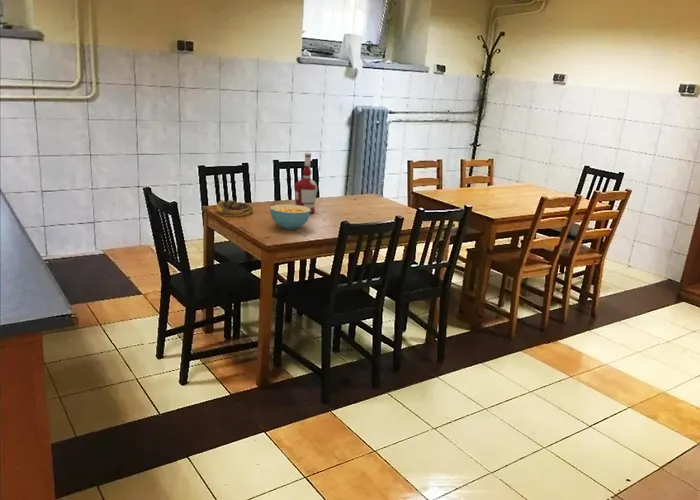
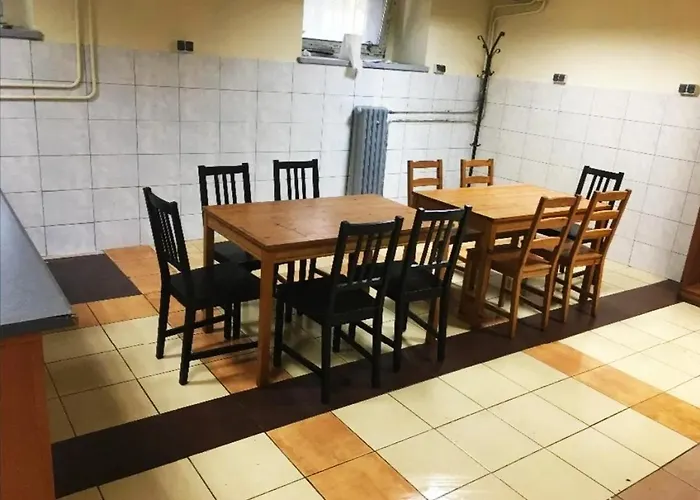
- alcohol (306, 182)
- cereal bowl (290, 218)
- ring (233, 207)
